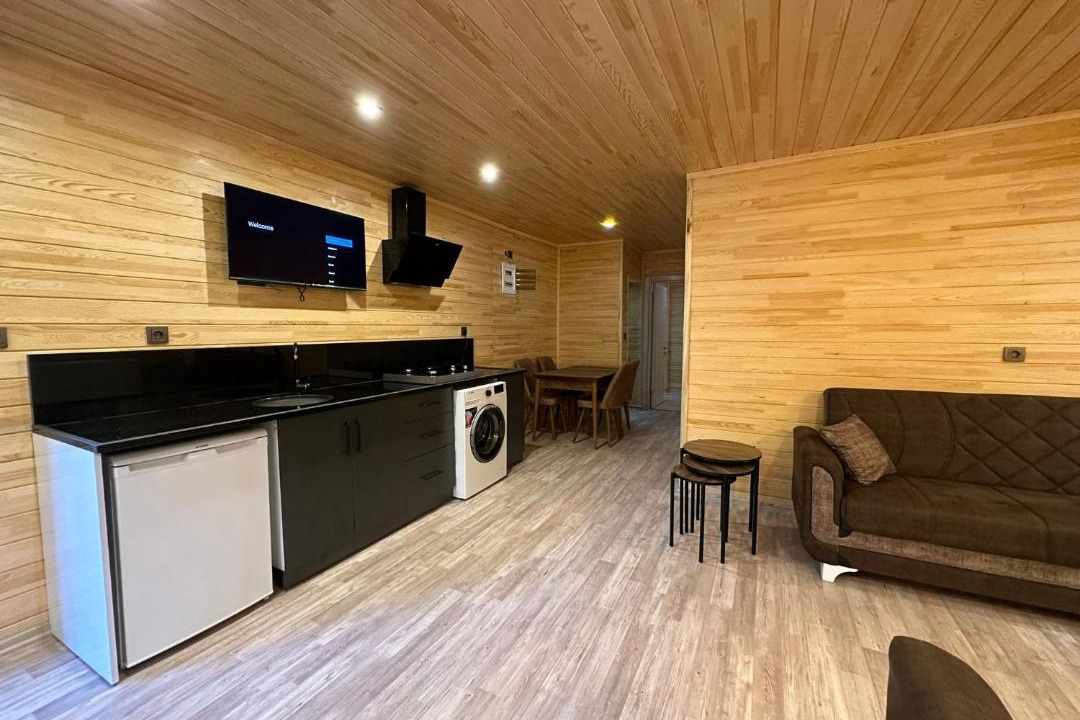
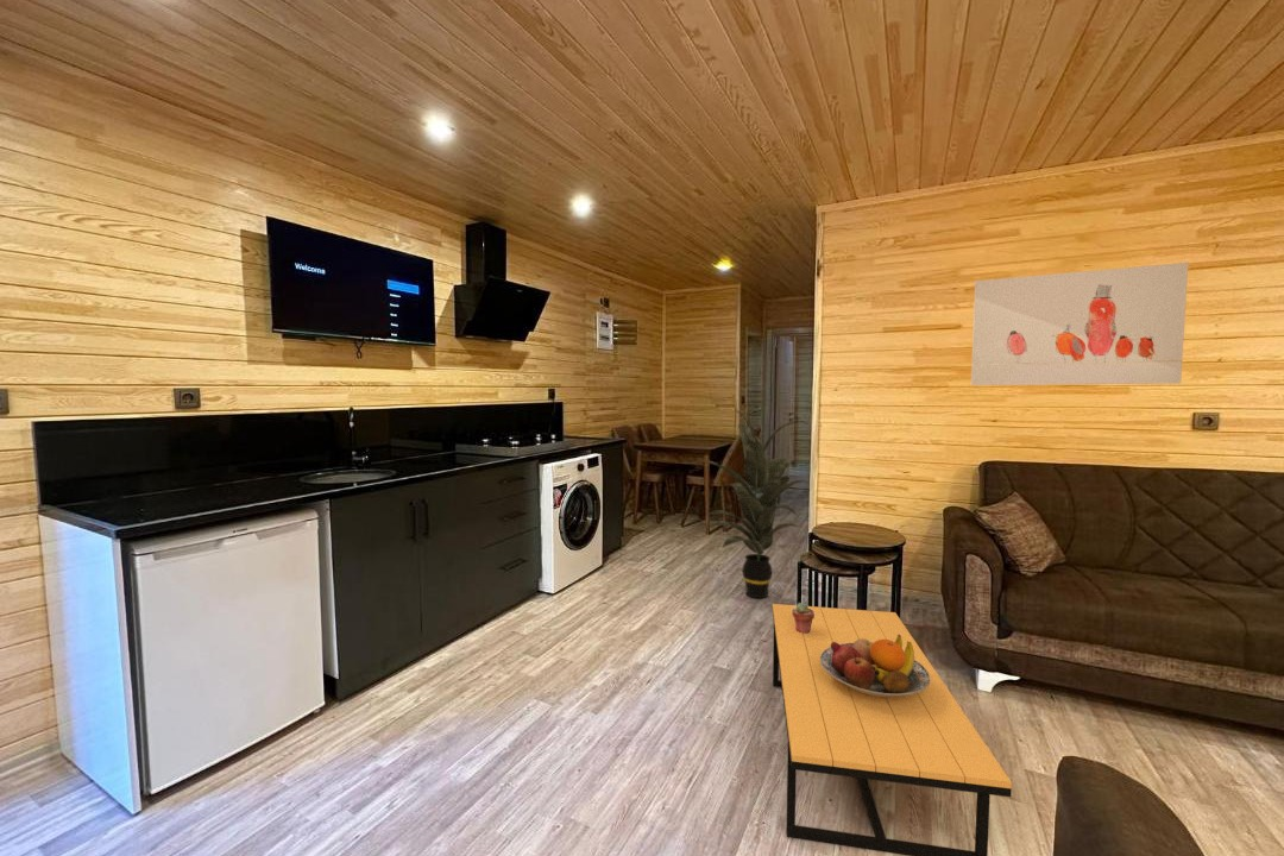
+ wall art (1070, 328)
+ coffee table (855, 710)
+ fruit bowl (873, 661)
+ indoor plant (753, 502)
+ potted succulent (802, 616)
